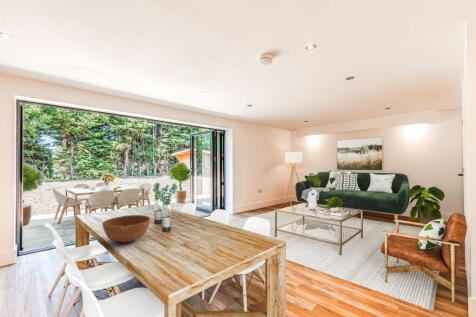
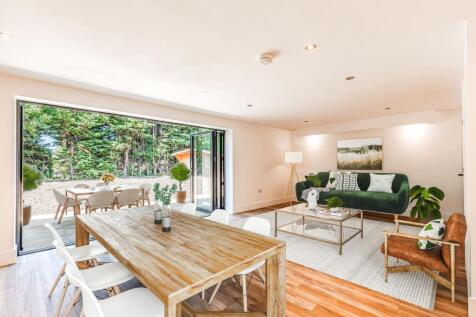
- bowl (127, 229)
